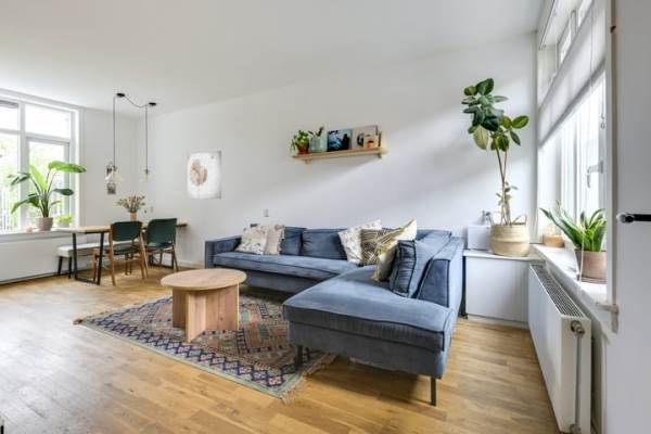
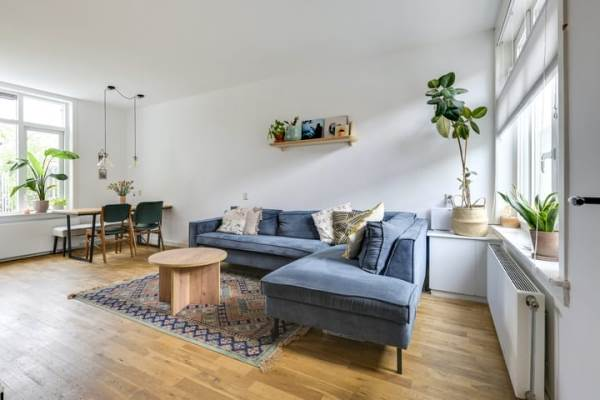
- wall art (203, 176)
